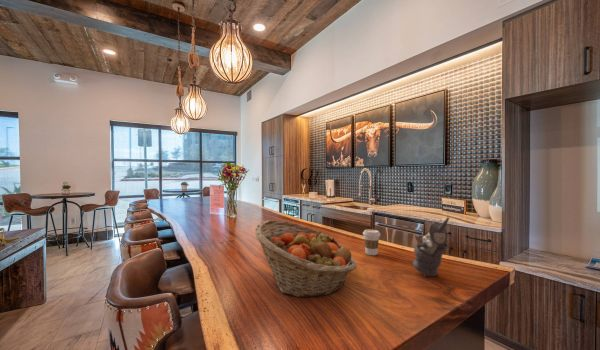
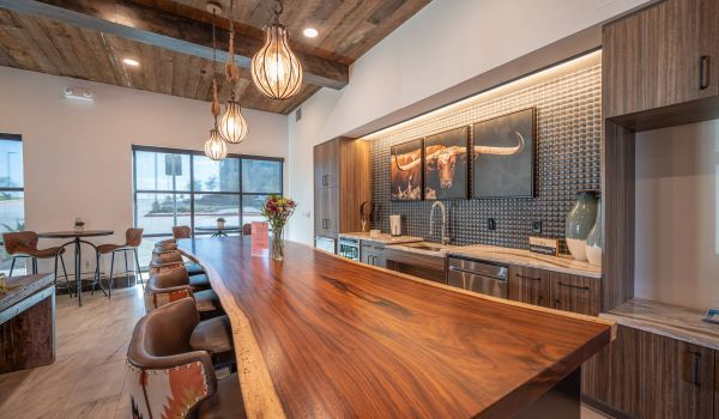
- coffee cup (371, 242)
- fruit basket (304, 250)
- teapot (424, 243)
